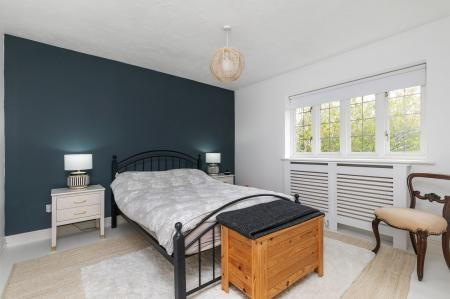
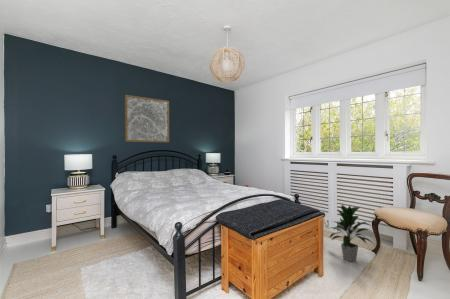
+ wall art (148, 120)
+ indoor plant (348, 230)
